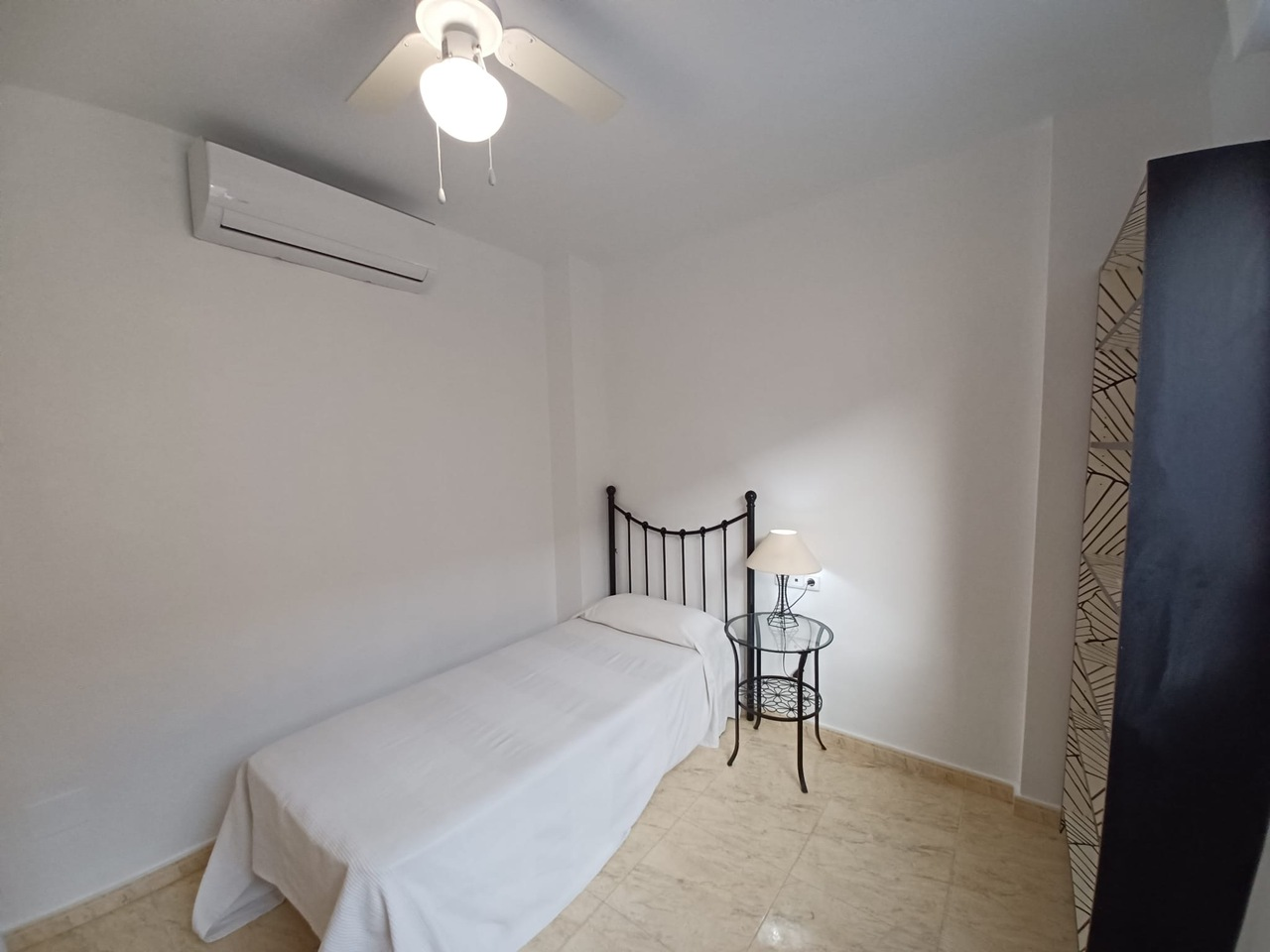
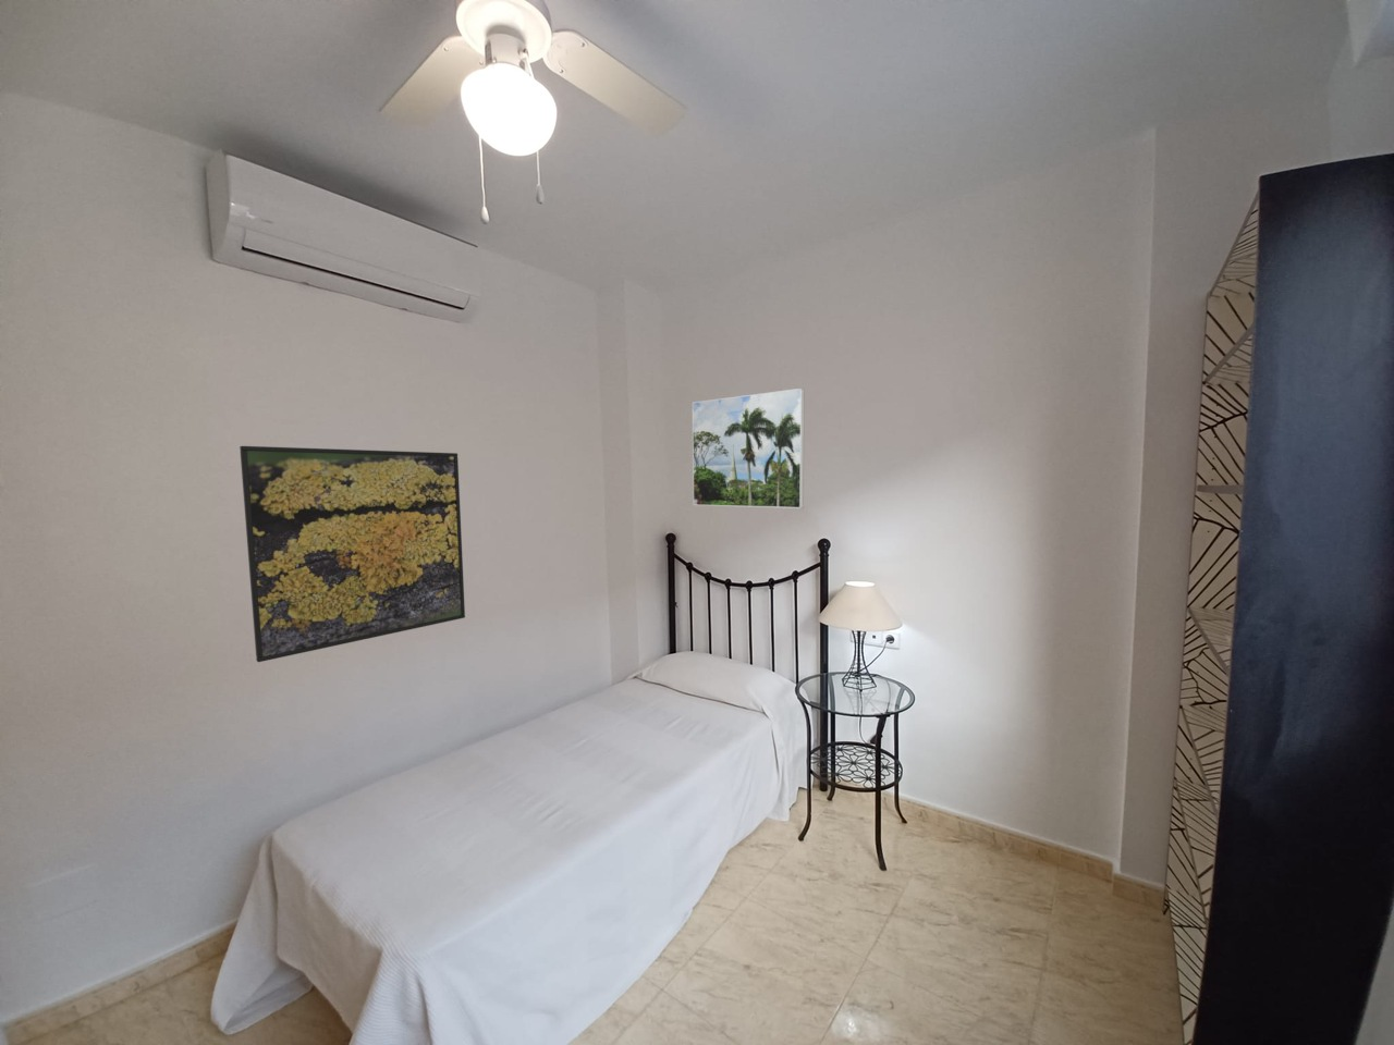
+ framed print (369, 544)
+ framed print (744, 452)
